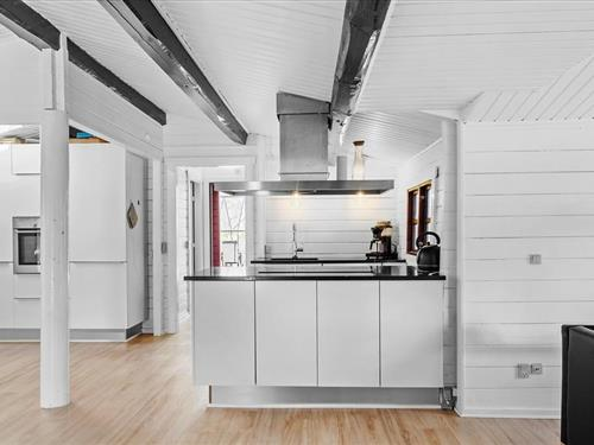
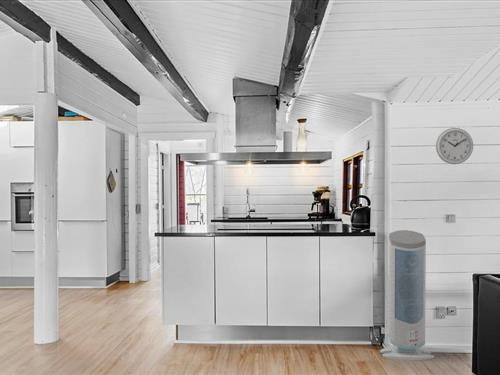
+ air purifier (406, 293)
+ wall clock (454, 145)
